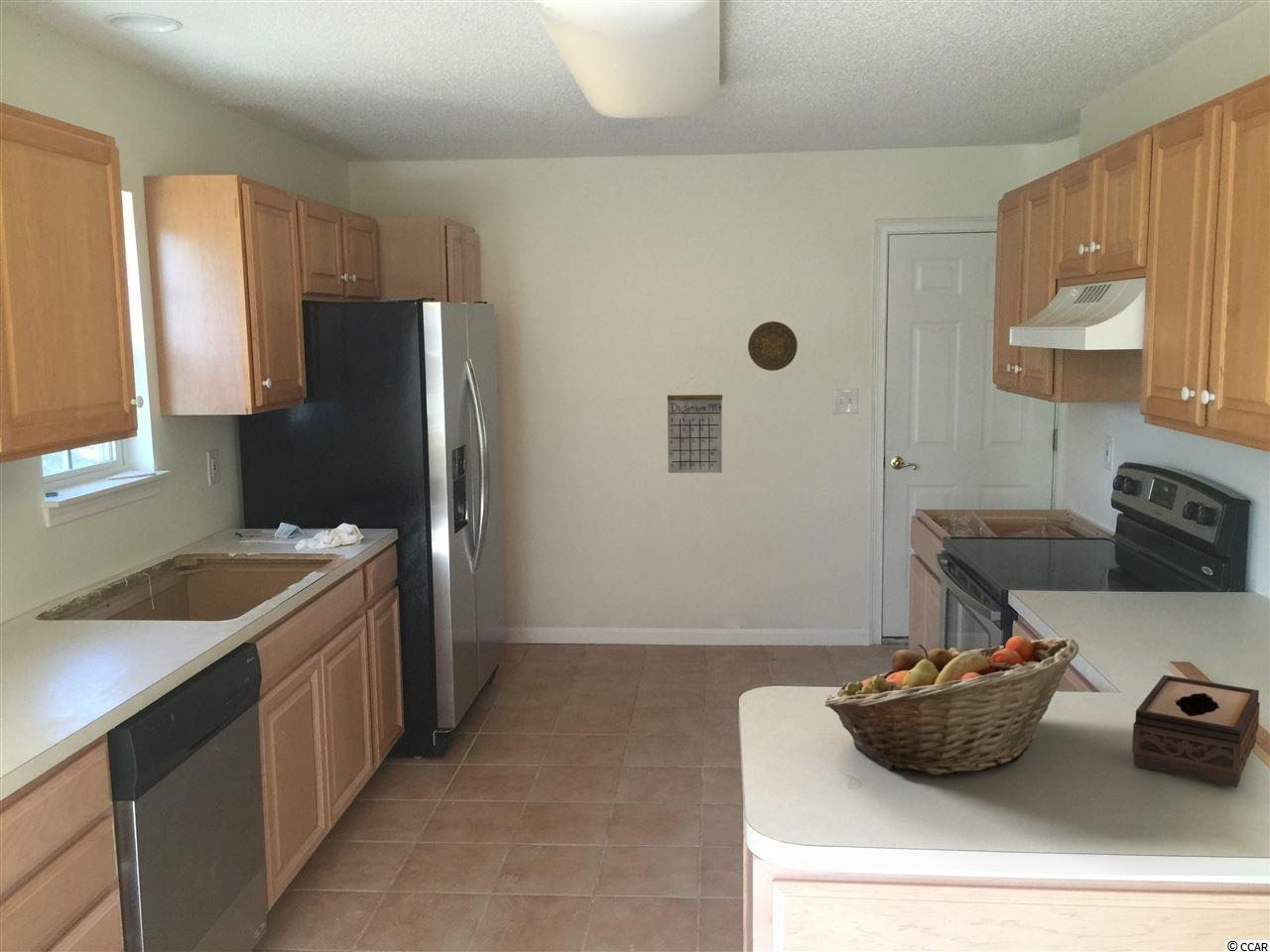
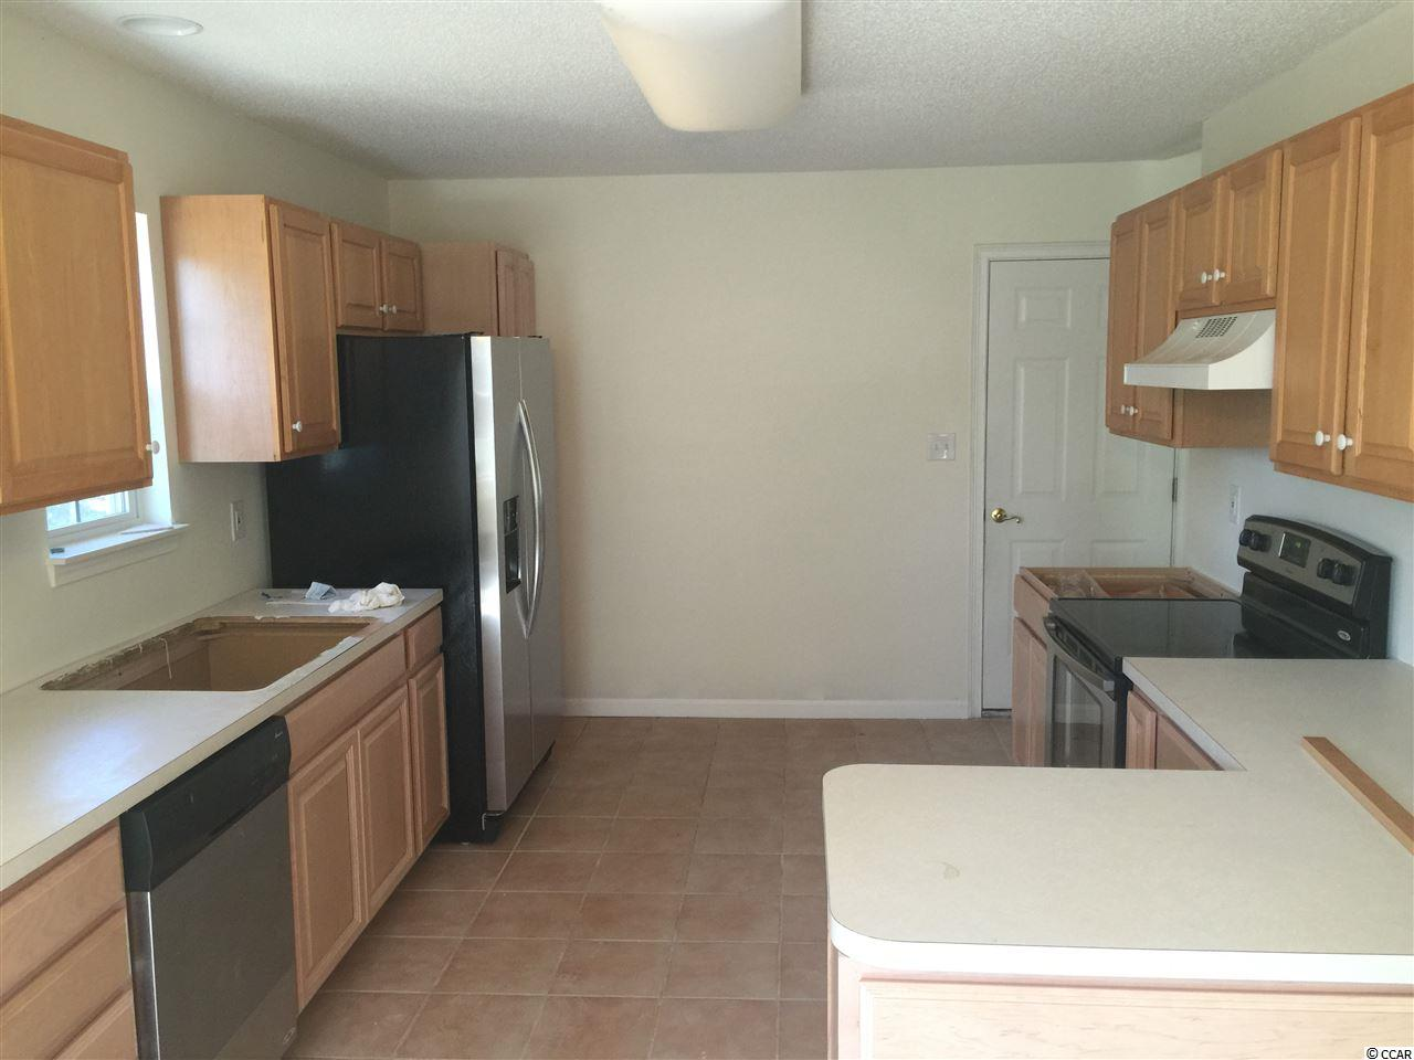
- fruit basket (952, 691)
- tissue box (1198, 727)
- decorative plate (772, 346)
- calendar (695, 424)
